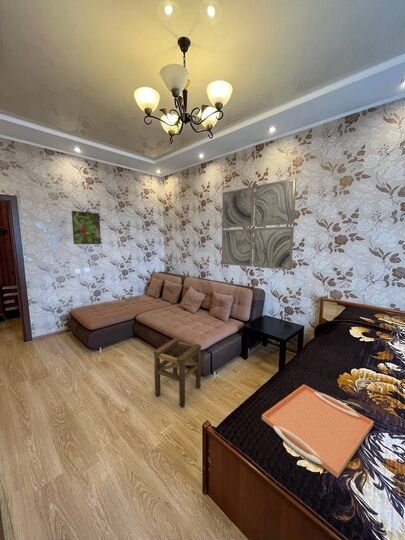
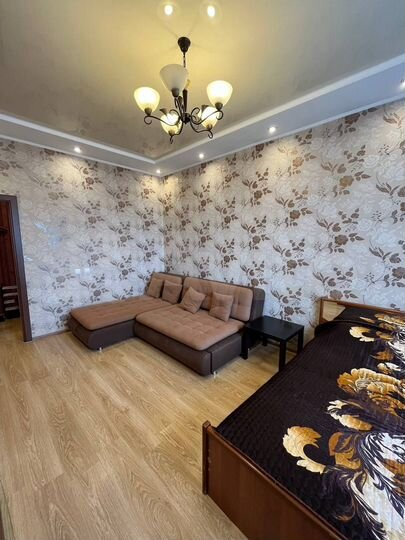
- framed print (86, 228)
- wall art (254, 228)
- stool (177, 369)
- serving tray (316, 420)
